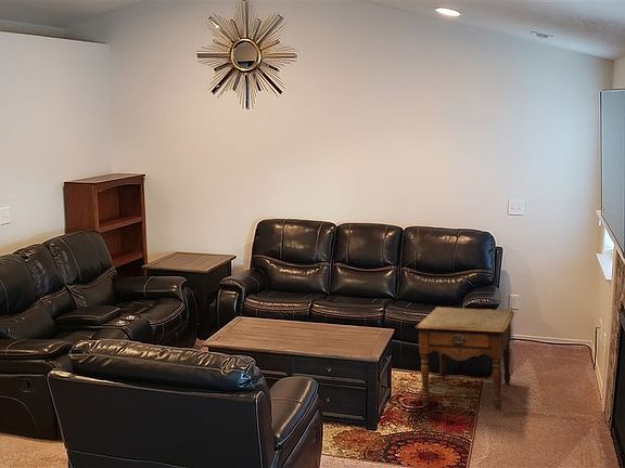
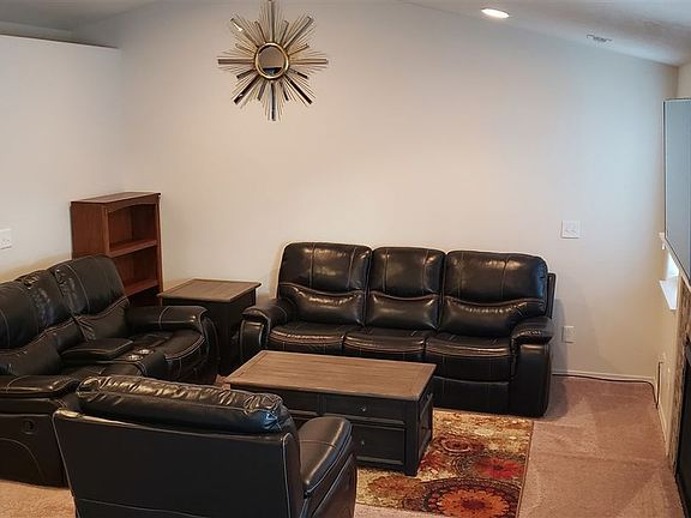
- side table (467, 355)
